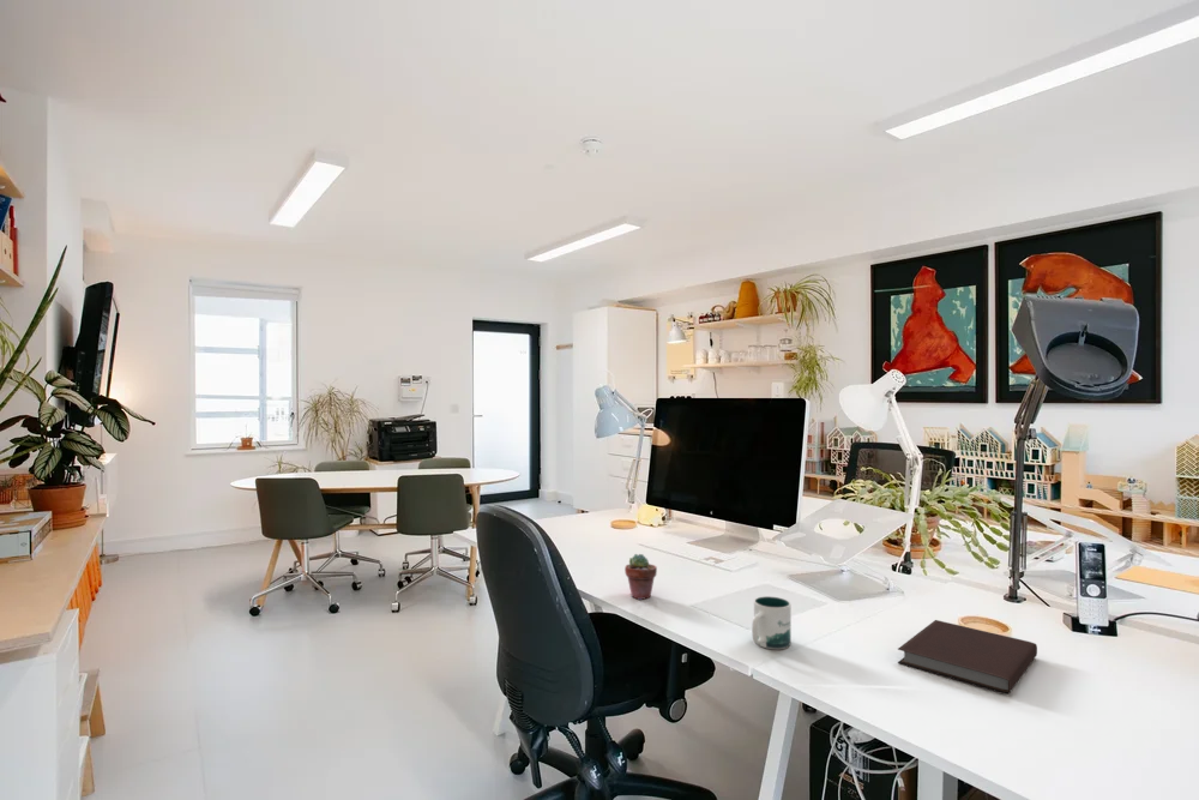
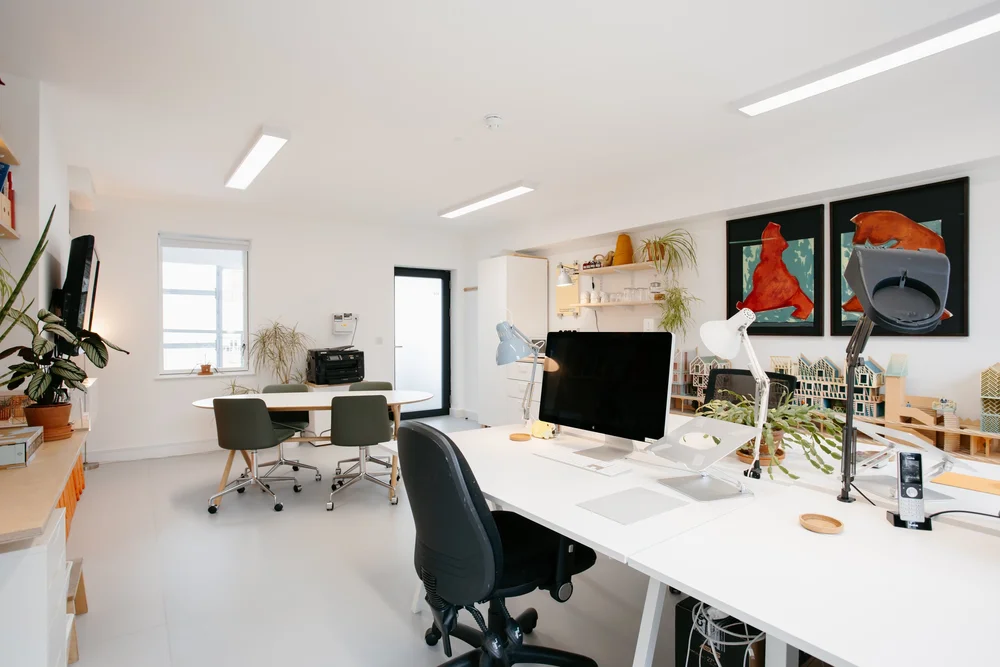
- potted succulent (640, 575)
- notebook (968, 652)
- mug (767, 624)
